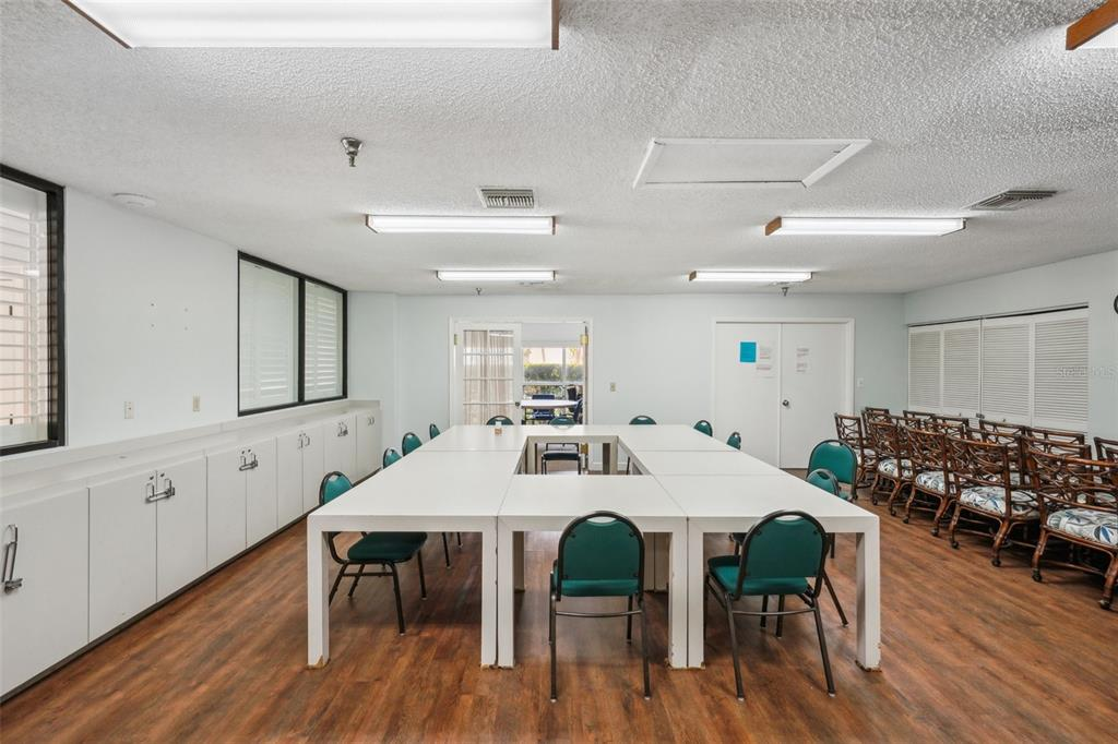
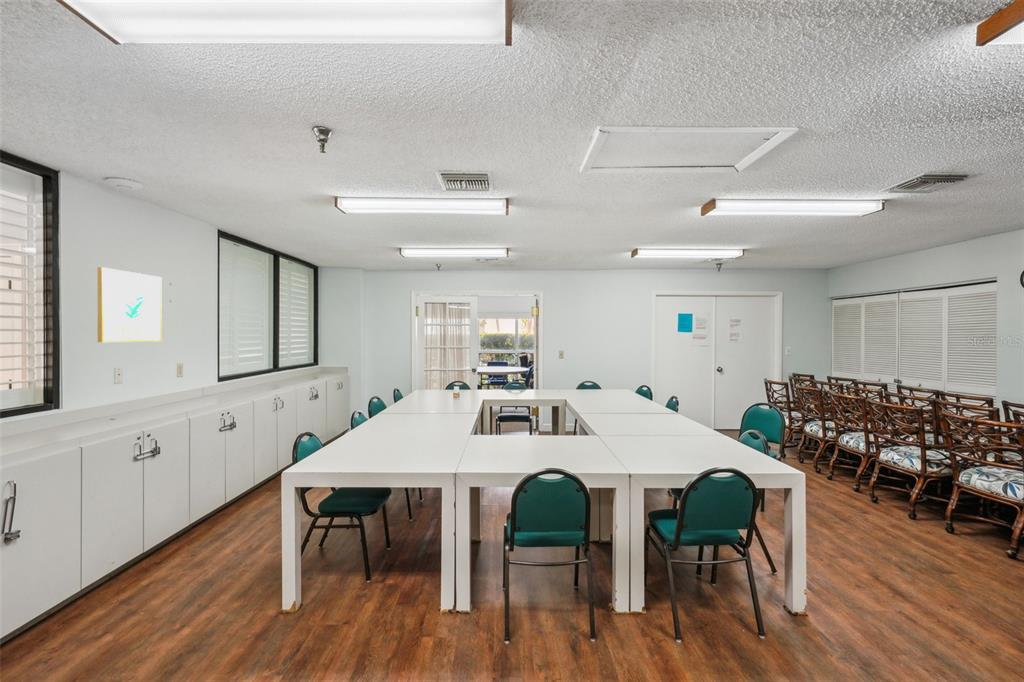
+ wall art (132, 307)
